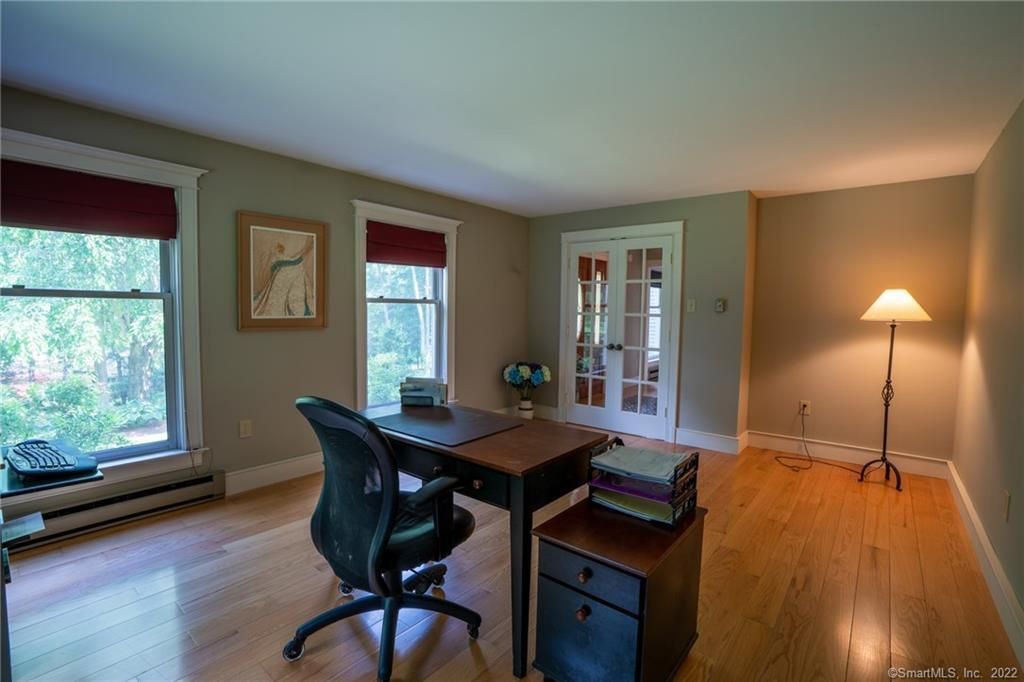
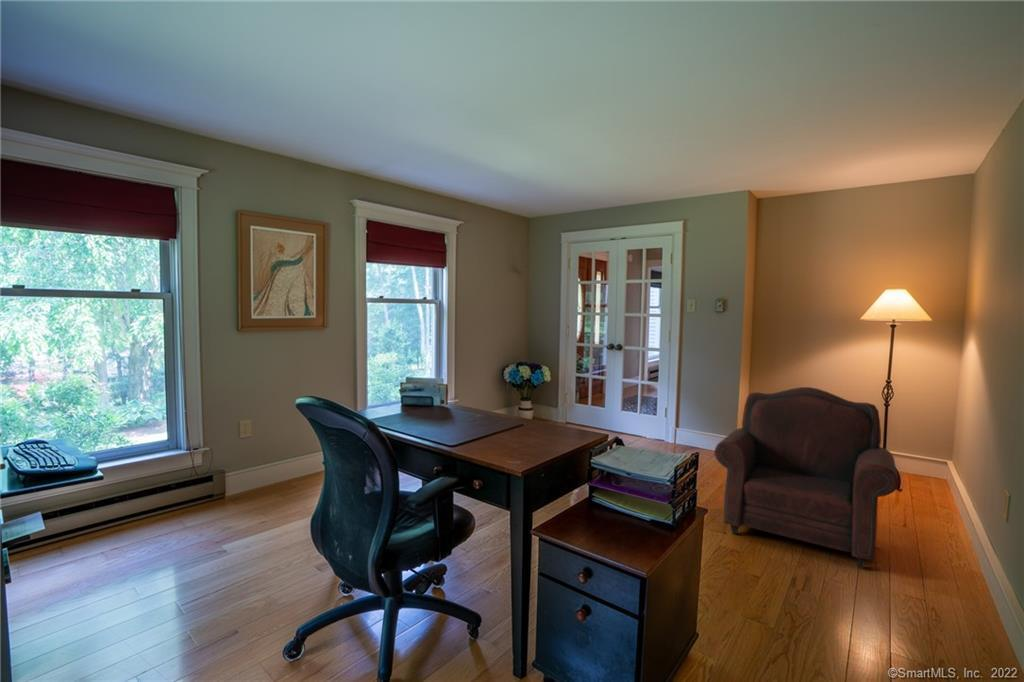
+ armchair (801, 463)
